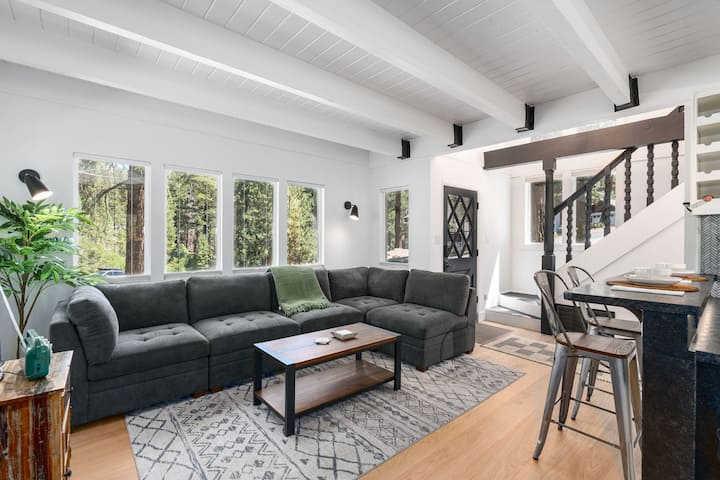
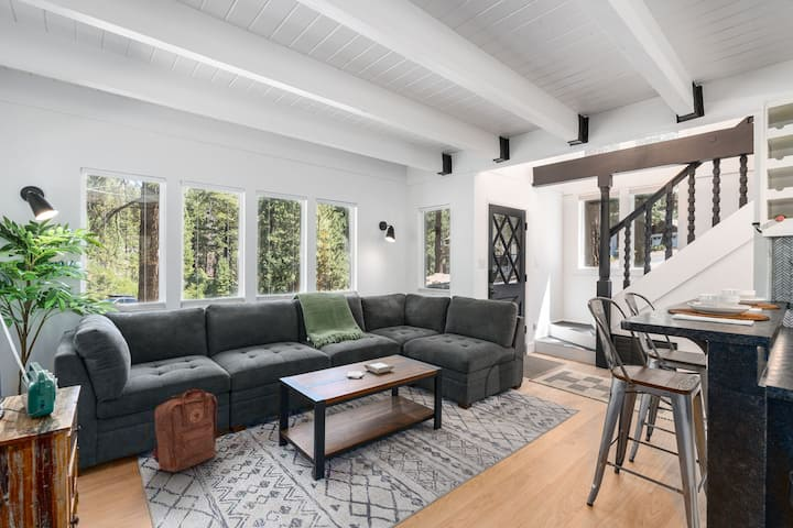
+ backpack (185, 426)
